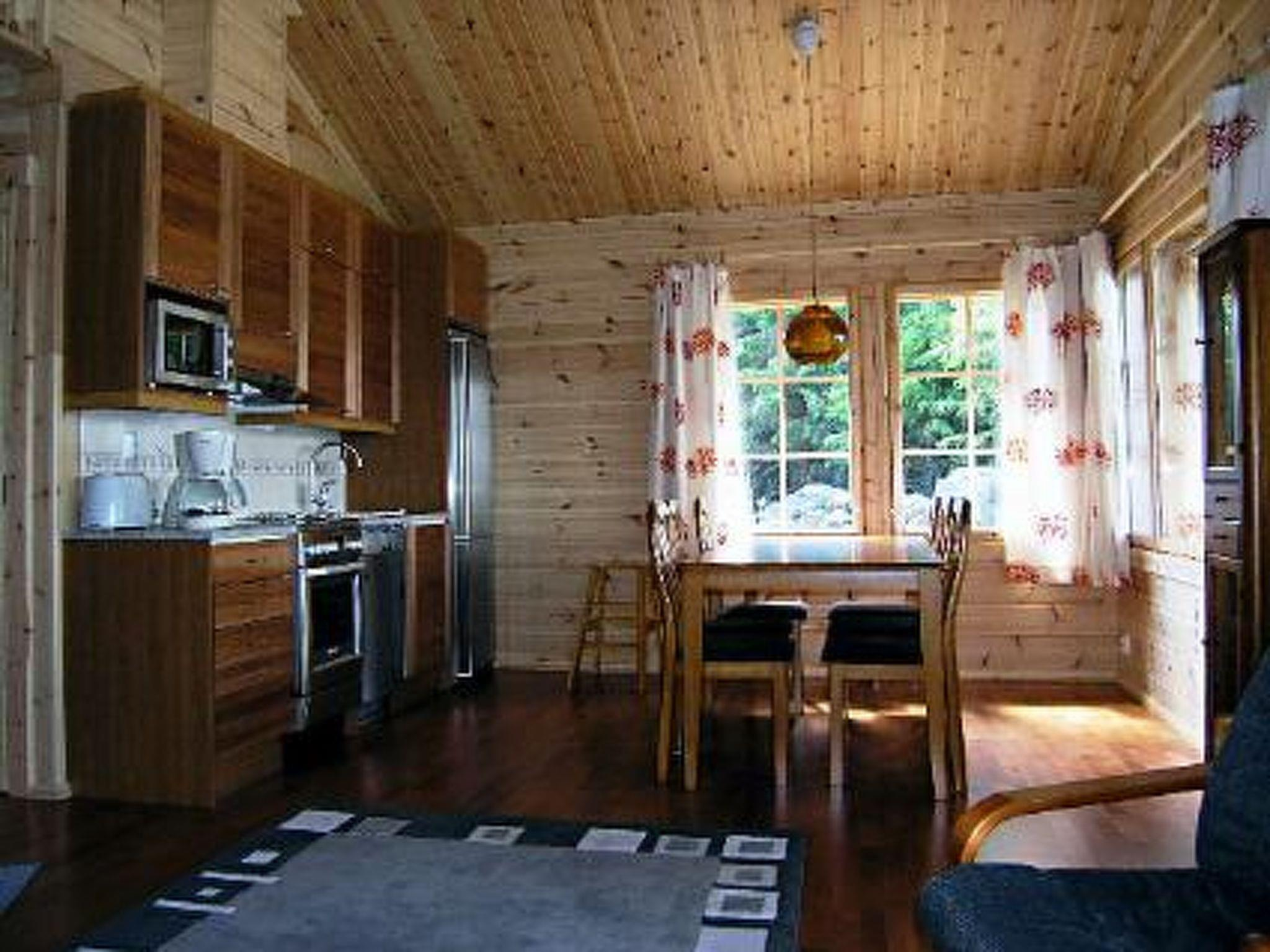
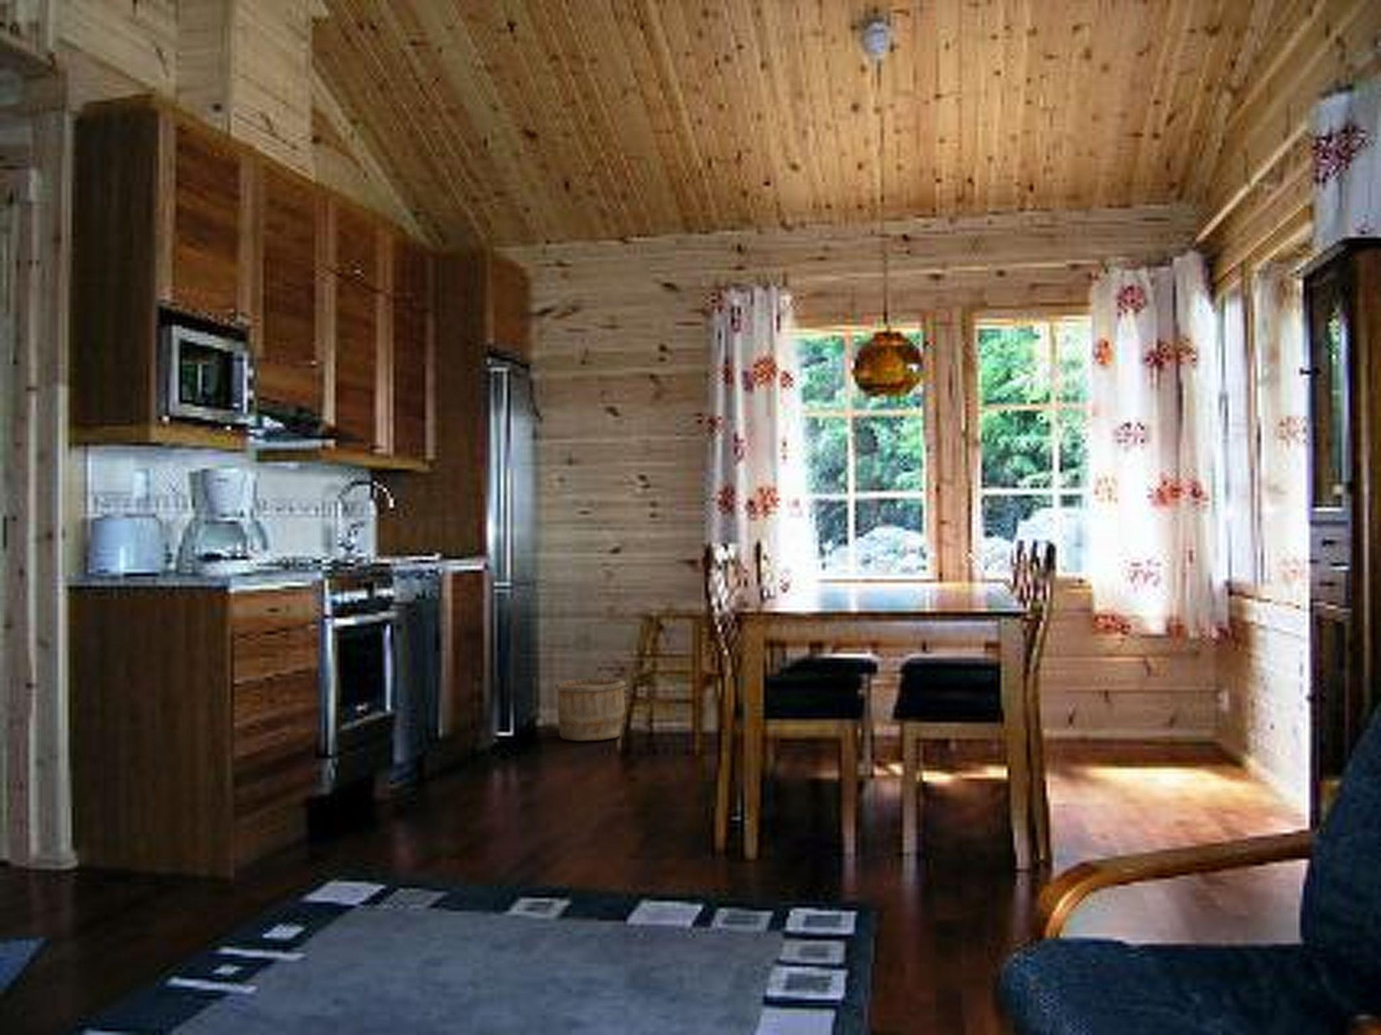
+ wooden bucket (590, 708)
